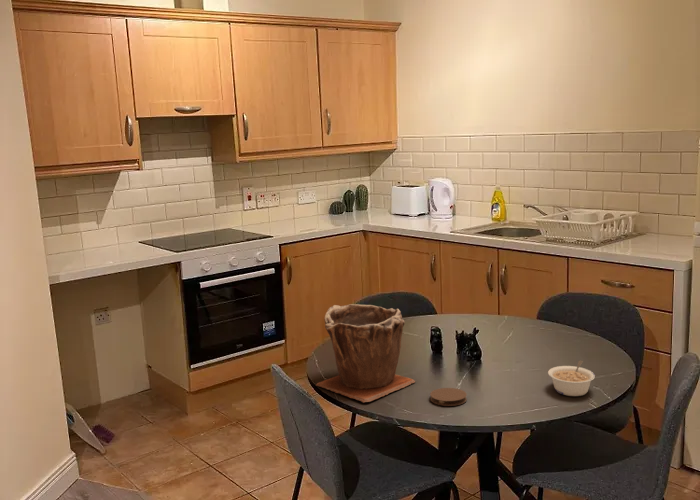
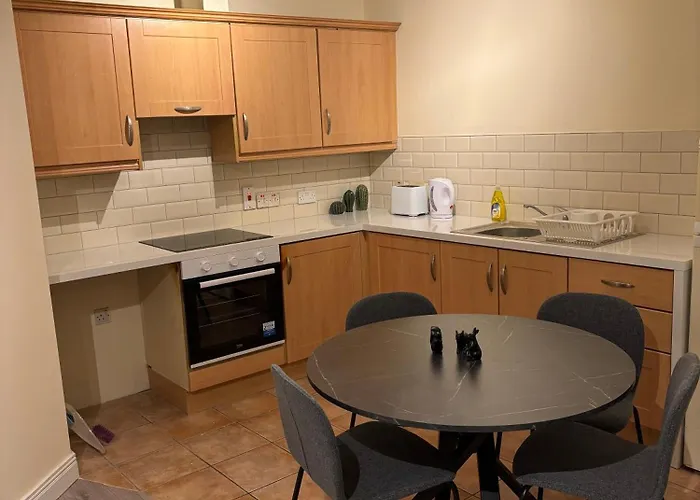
- coaster (448, 396)
- legume (570, 379)
- plant pot (363, 347)
